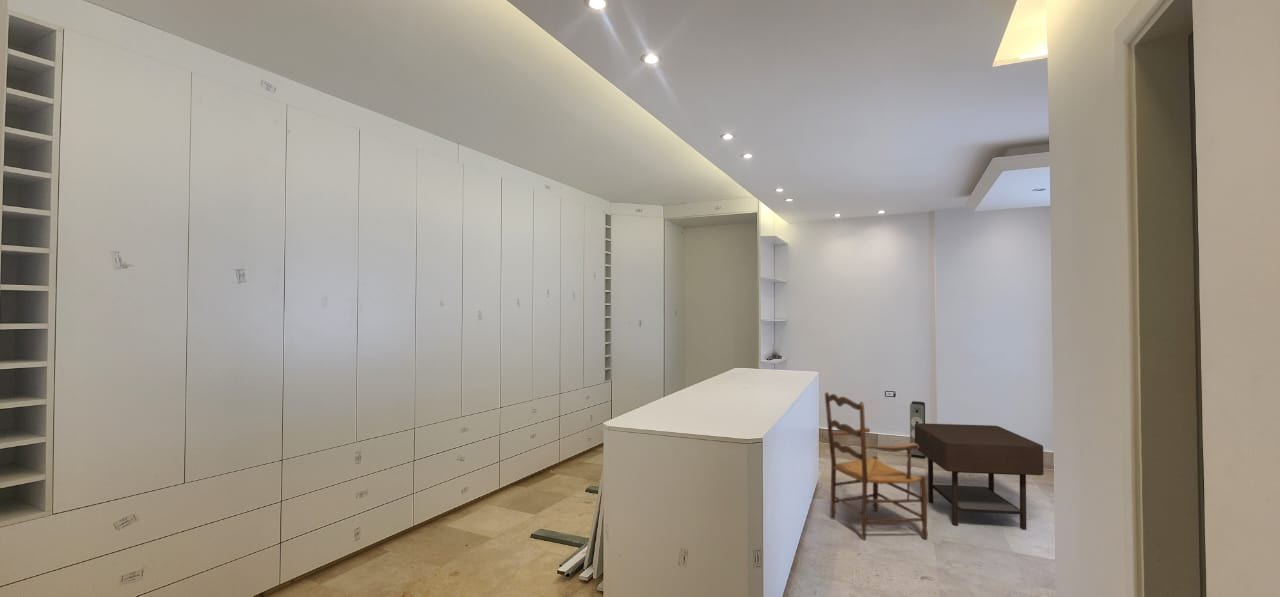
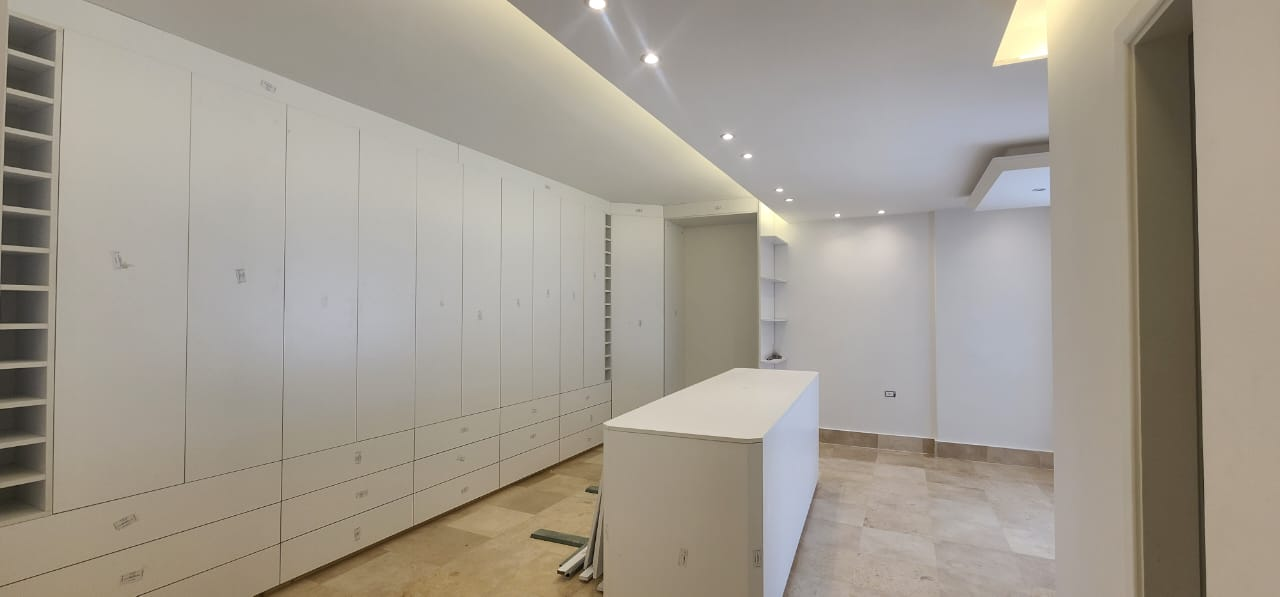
- armchair (870, 459)
- side table (974, 472)
- speaker (914, 429)
